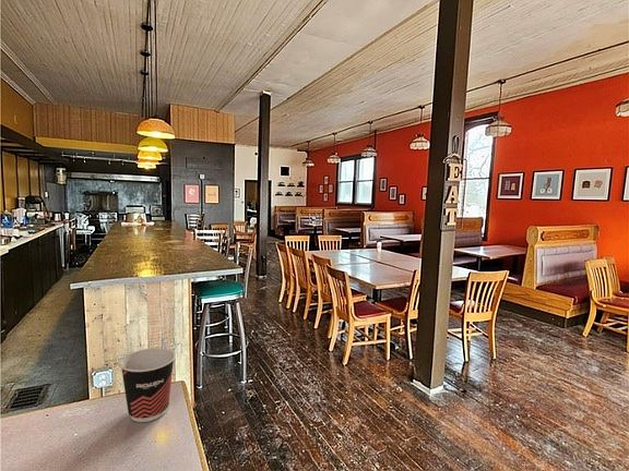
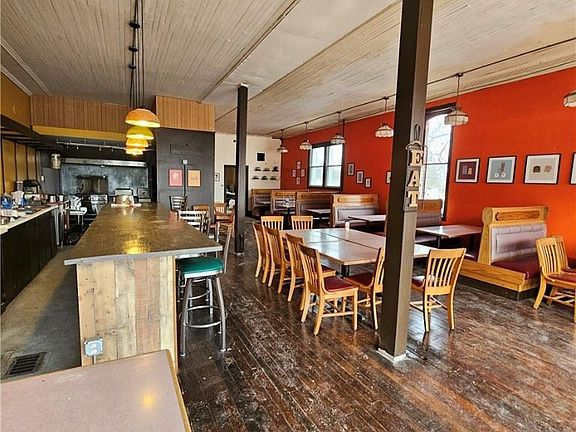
- cup (149, 385)
